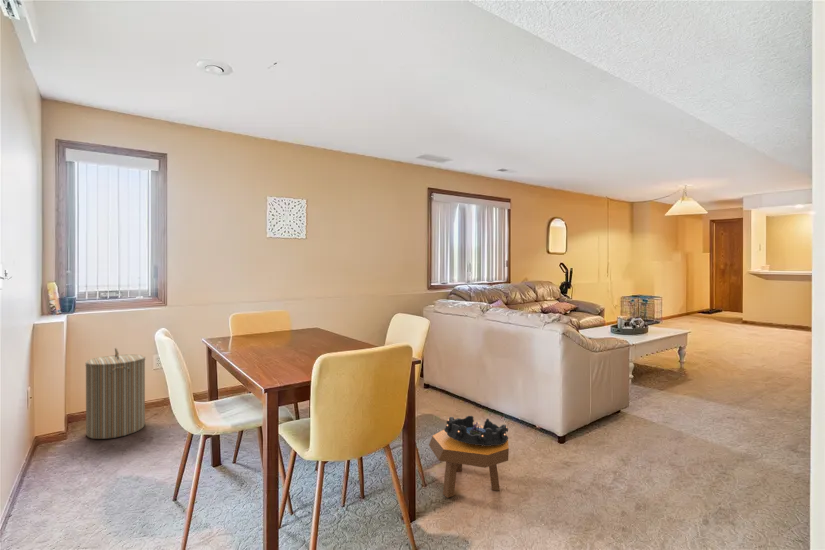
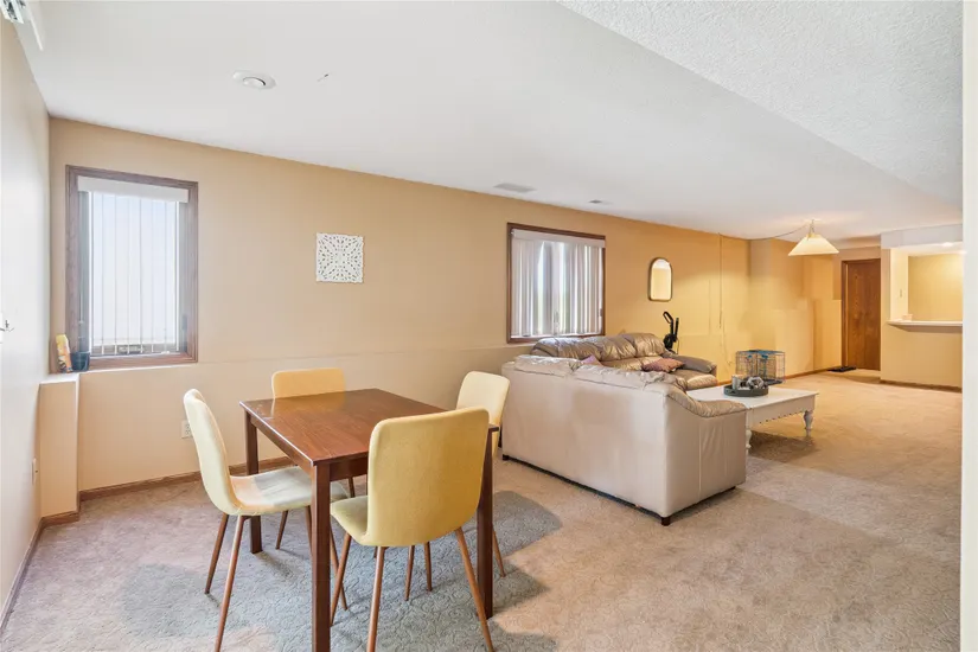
- footstool (471, 462)
- laundry hamper (116, 388)
- decorative bowl (475, 431)
